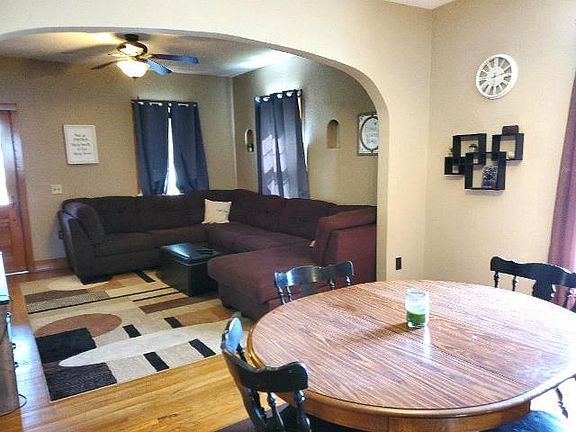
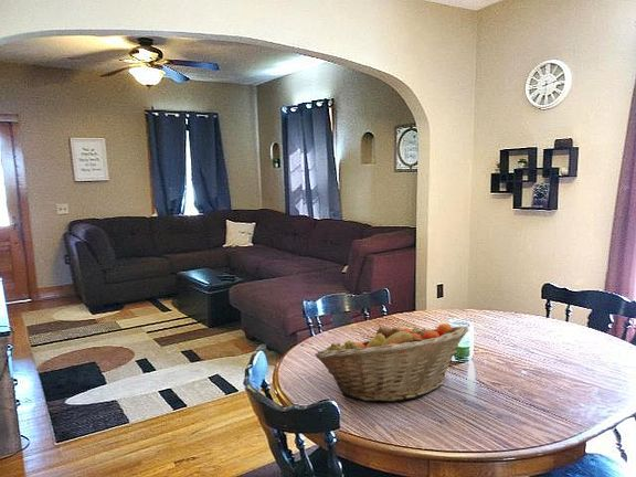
+ fruit basket (392, 353)
